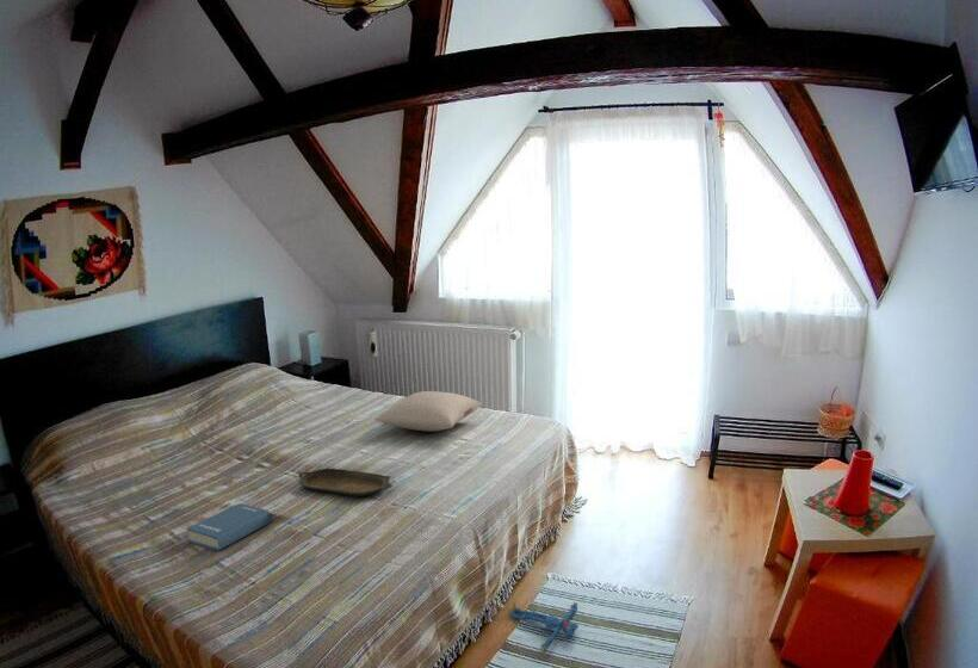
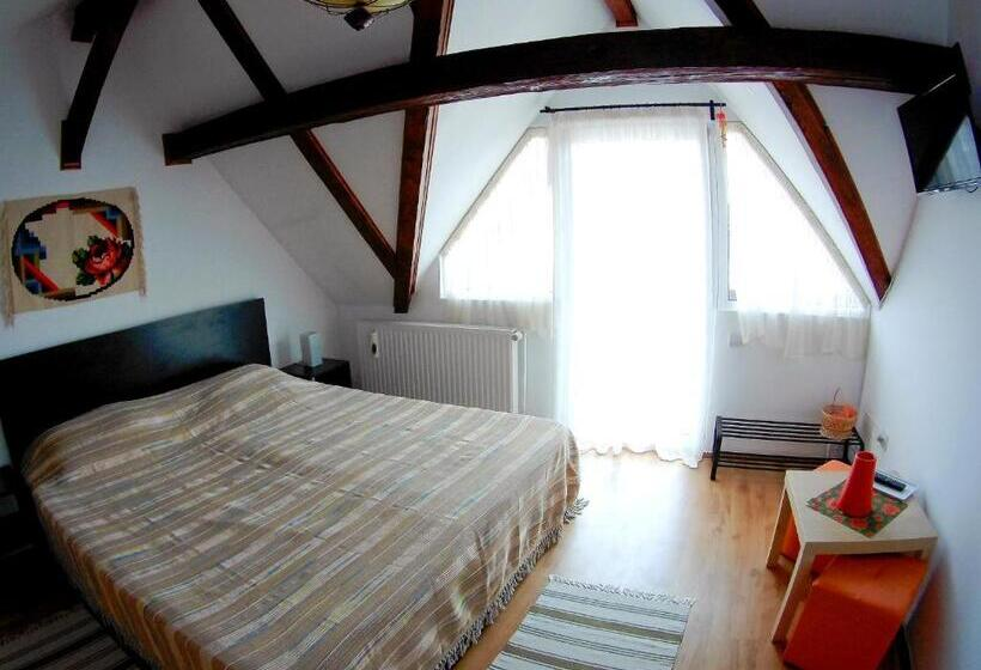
- plush toy (543, 619)
- serving tray (343, 482)
- pillow (429, 410)
- book (230, 525)
